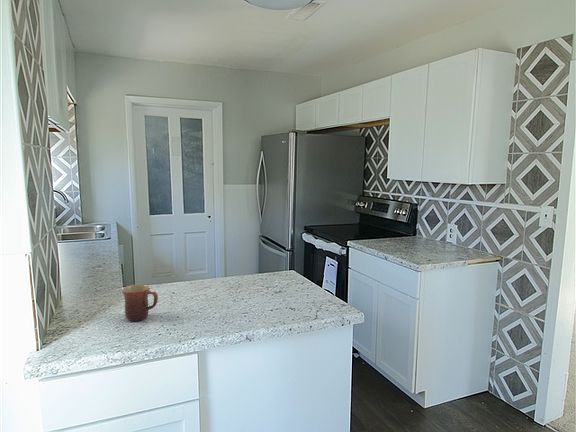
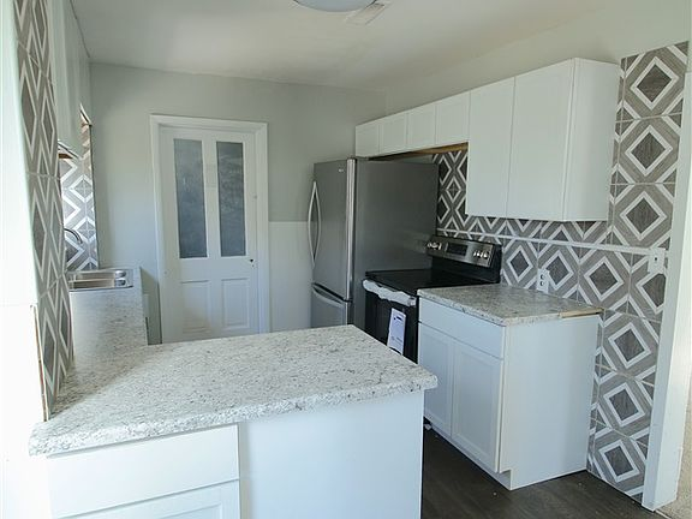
- mug (140, 303)
